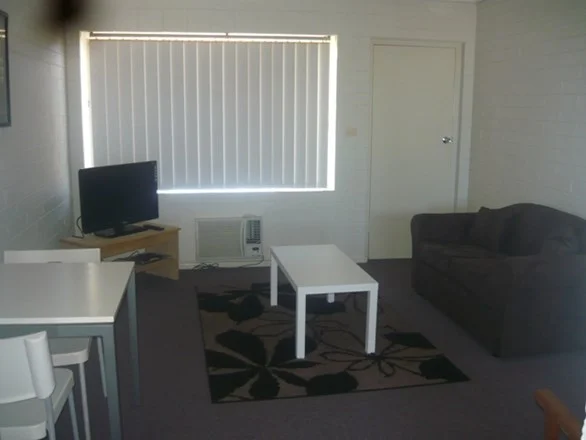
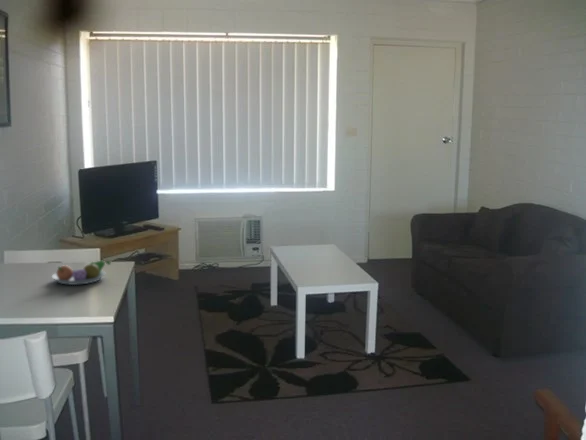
+ fruit bowl (81, 269)
